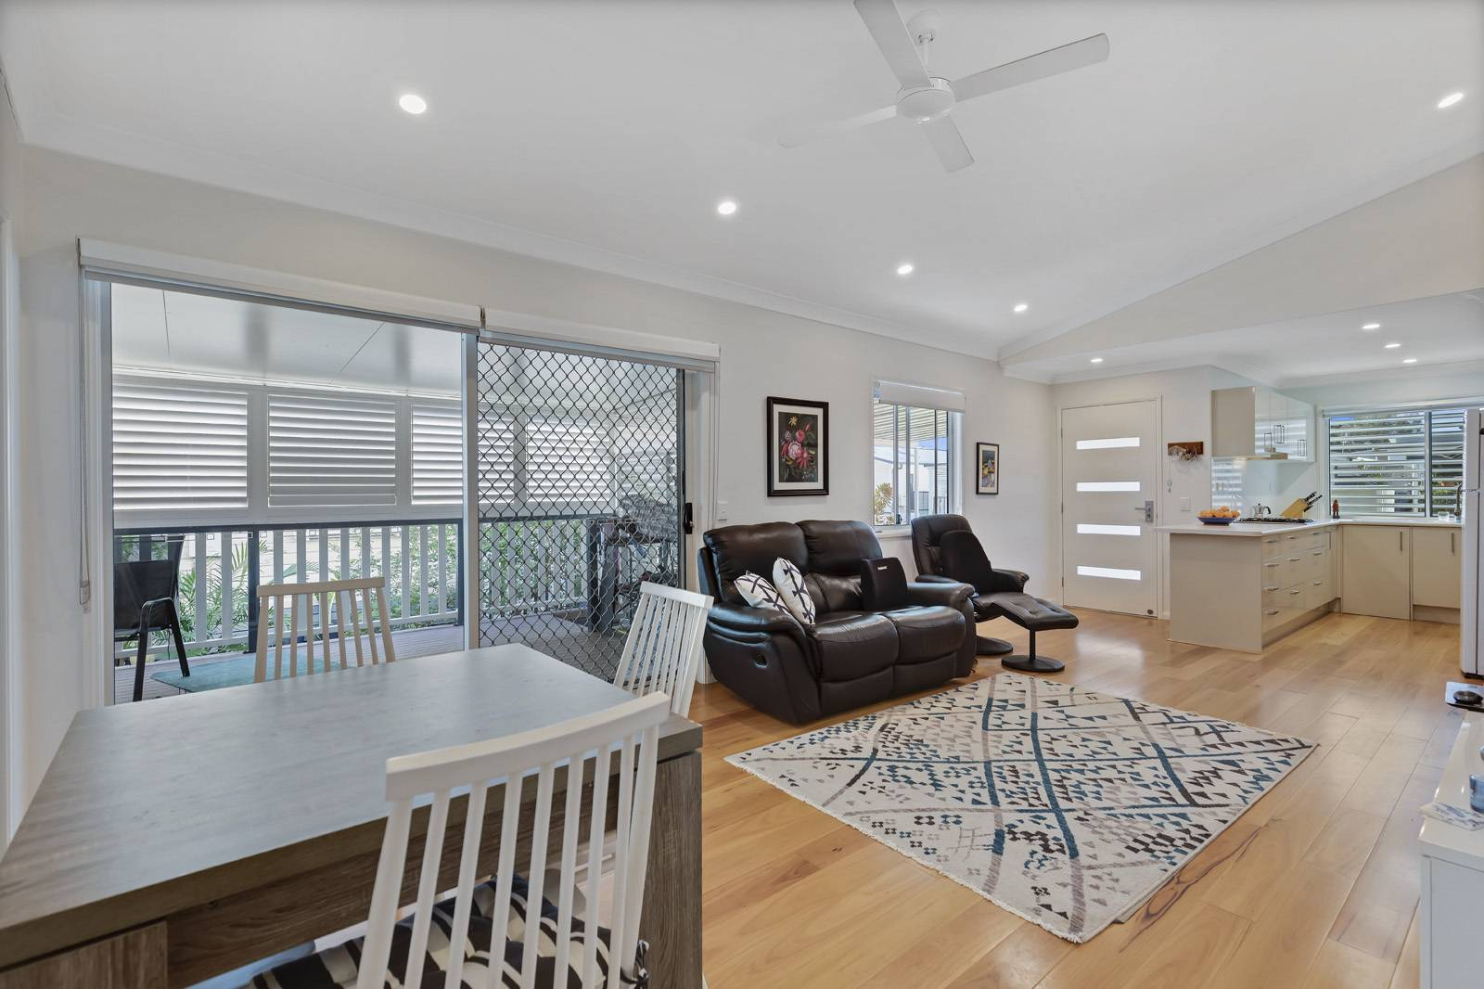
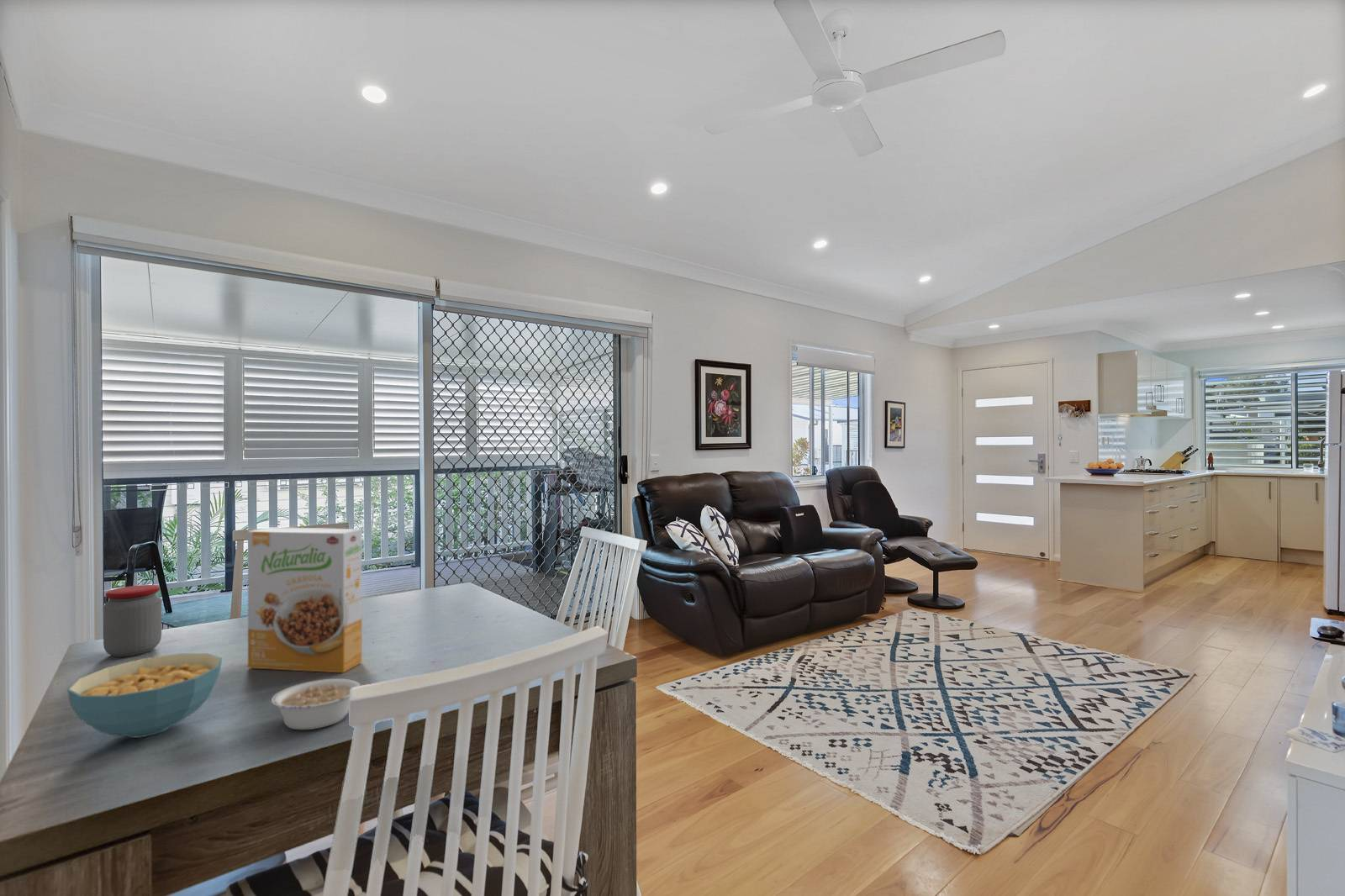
+ cereal bowl (150, 701)
+ legume (320, 703)
+ cereal box (305, 598)
+ jar (133, 619)
